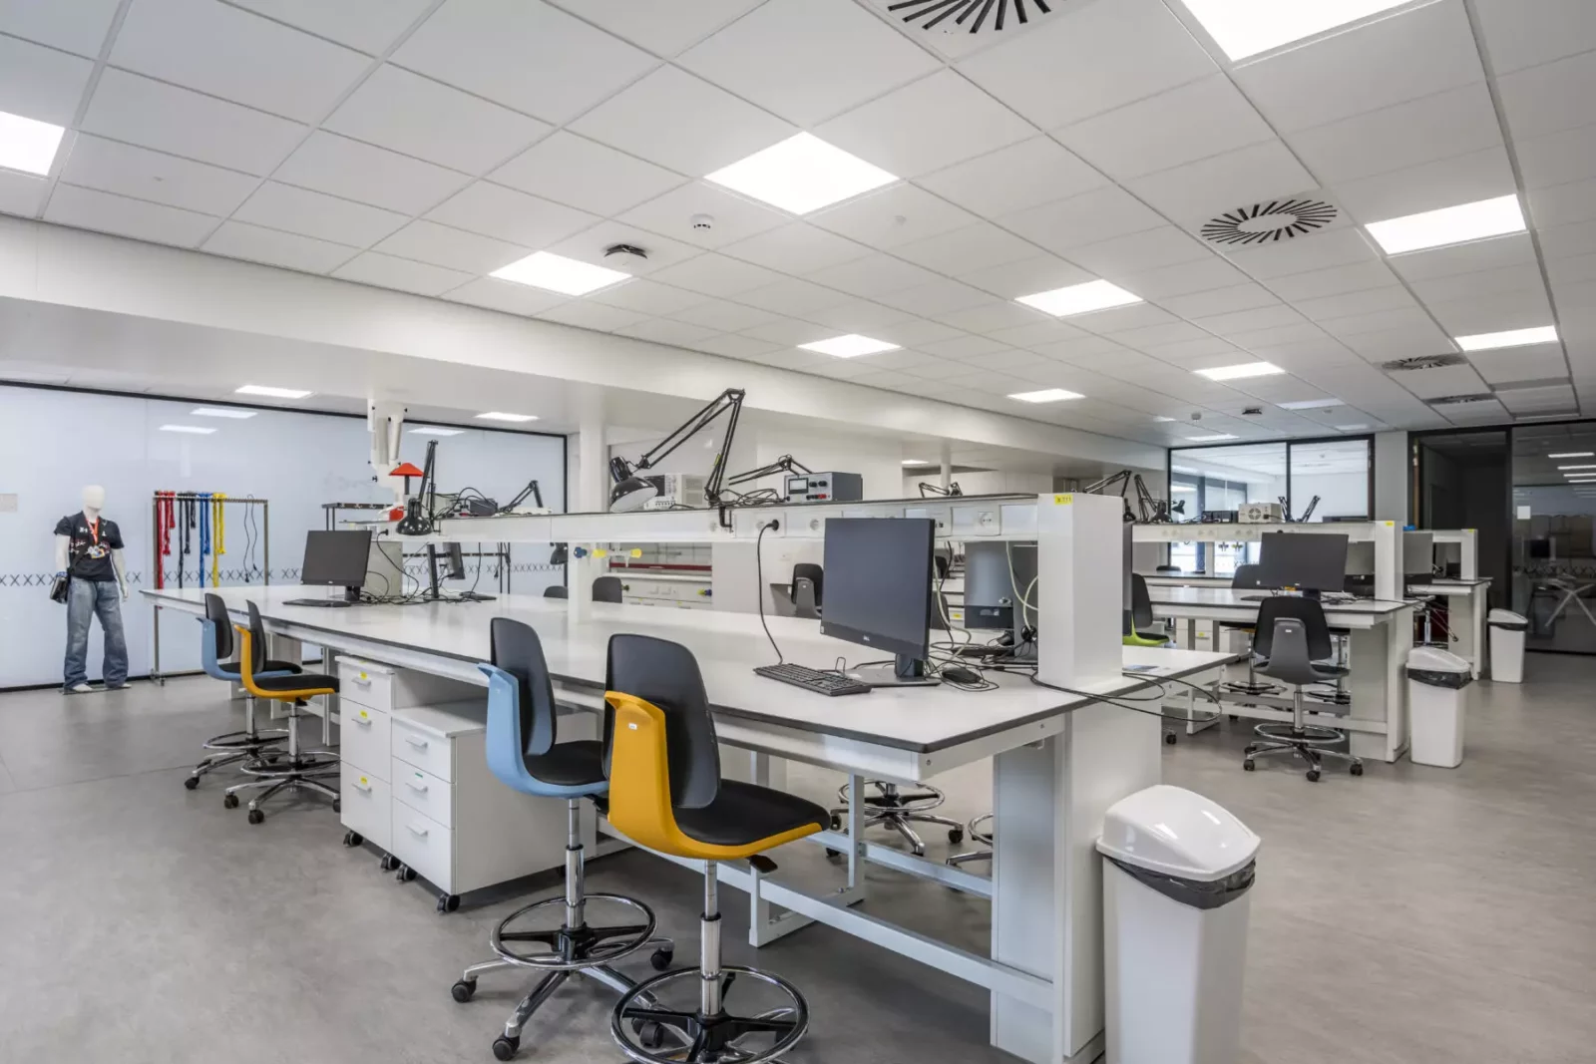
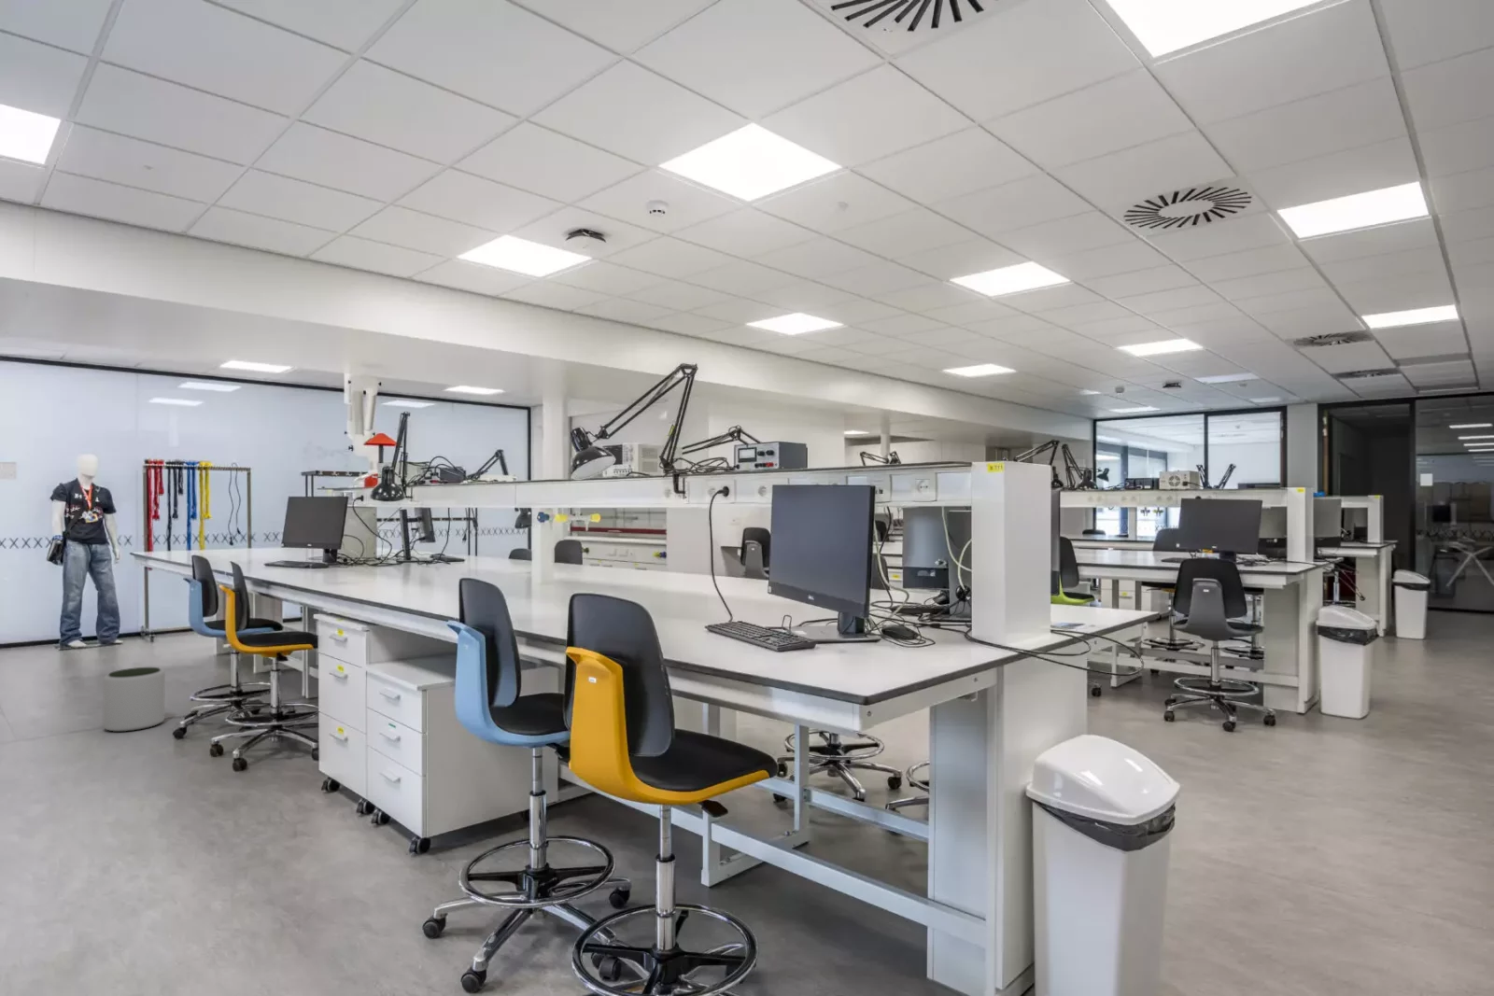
+ plant pot (135, 698)
